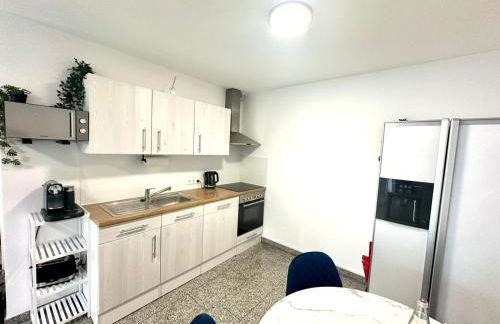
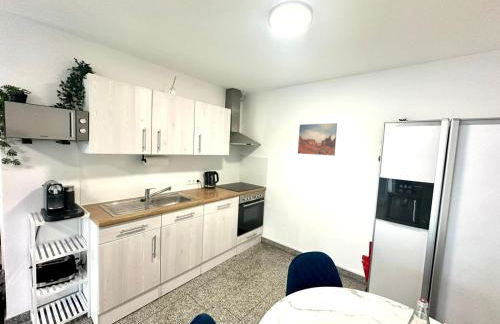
+ wall art (316, 139)
